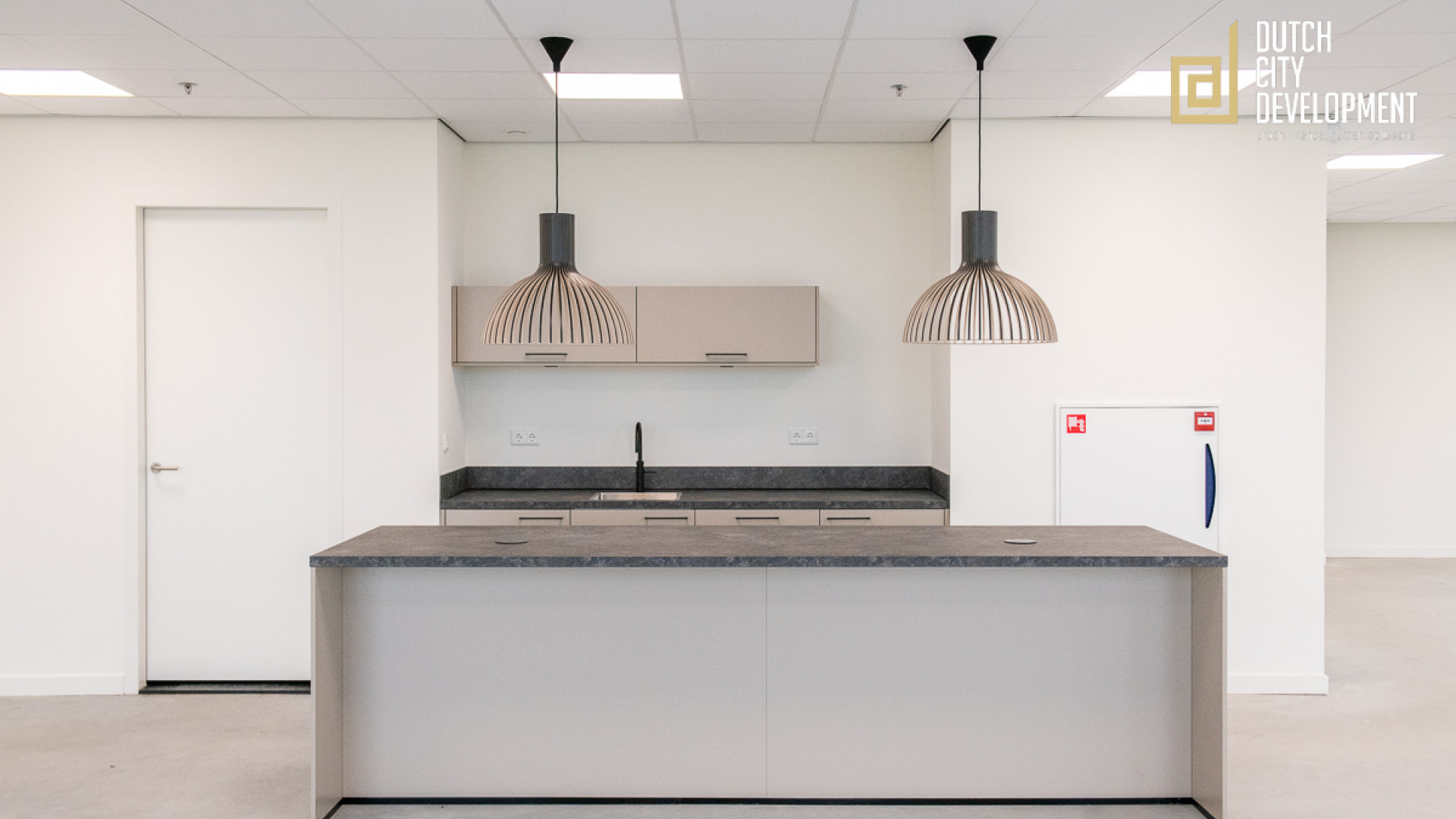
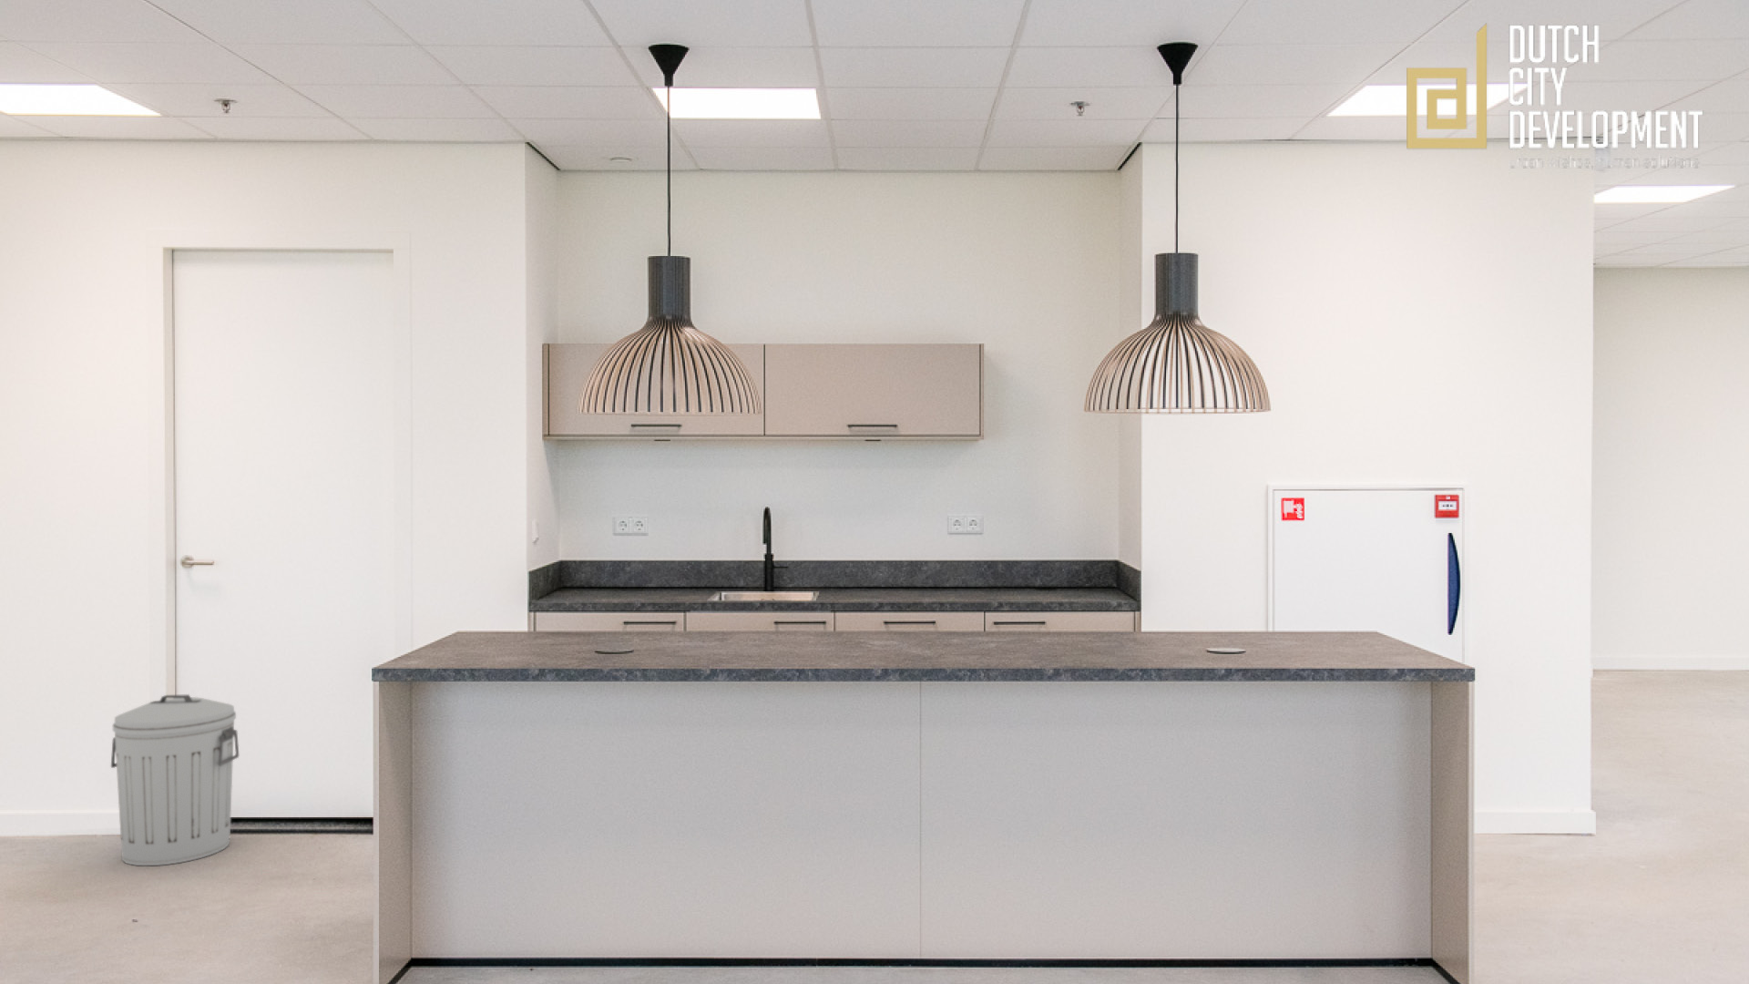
+ trash can (175, 773)
